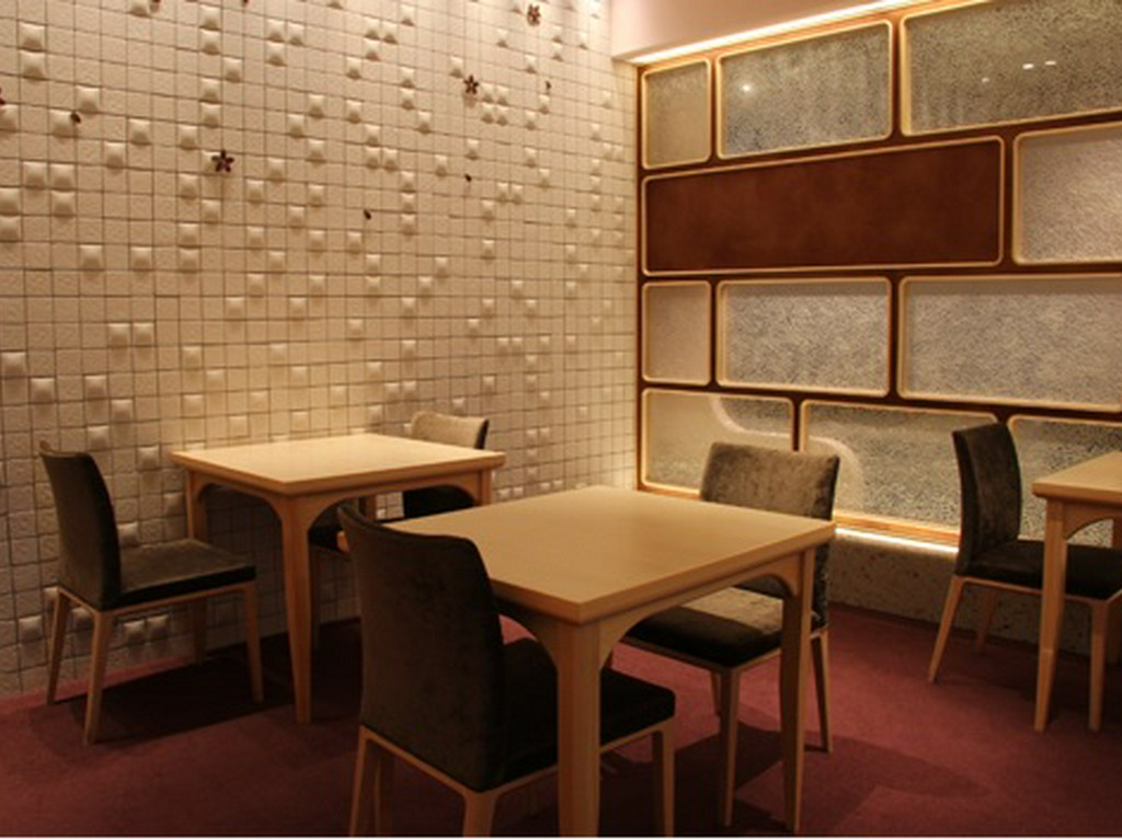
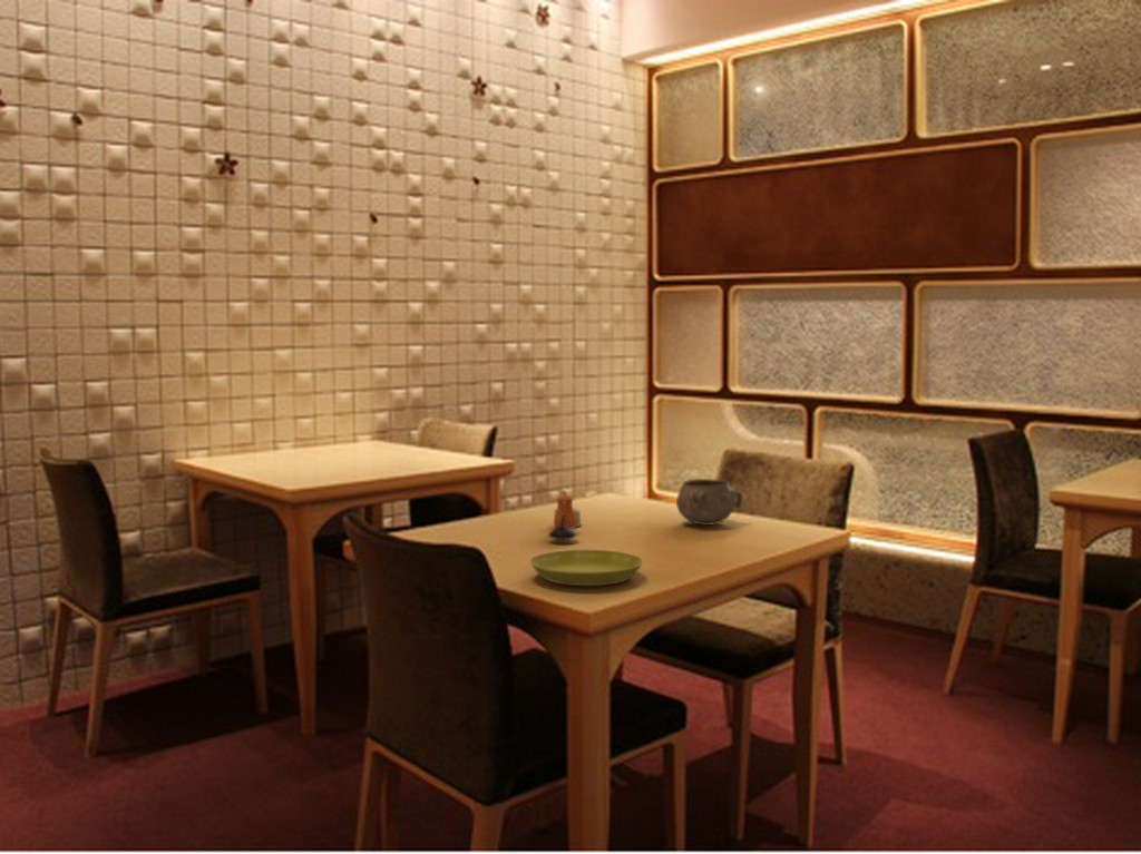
+ teapot (565, 511)
+ saucer (586, 568)
+ decorative bowl (708, 503)
